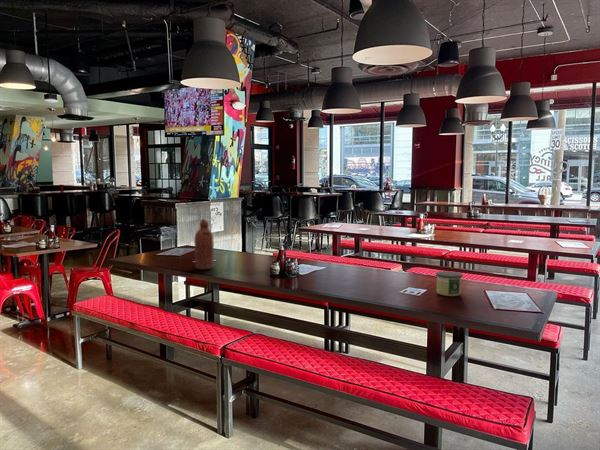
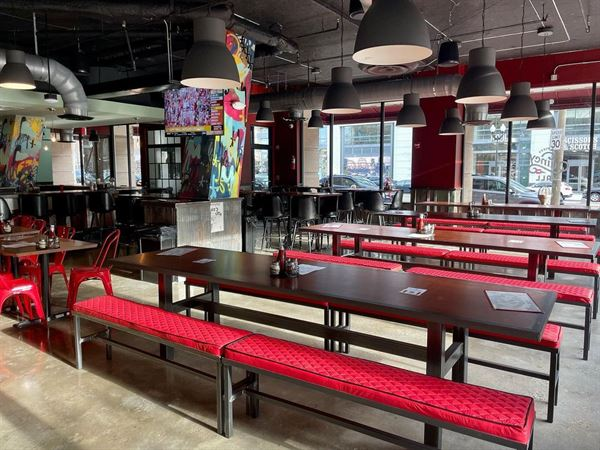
- bottle (204, 243)
- candle (448, 283)
